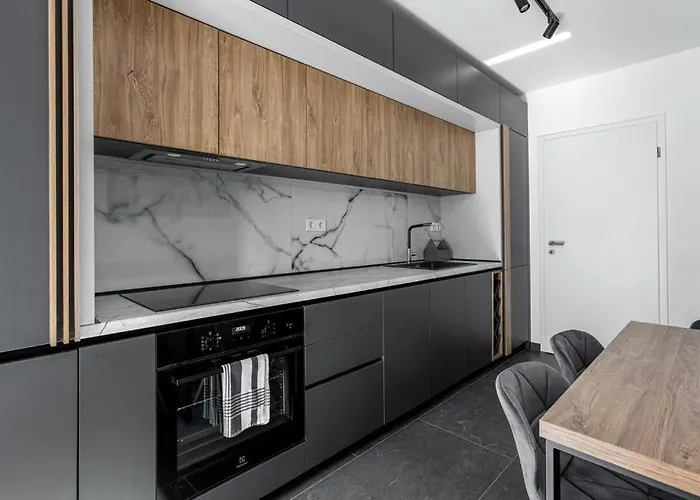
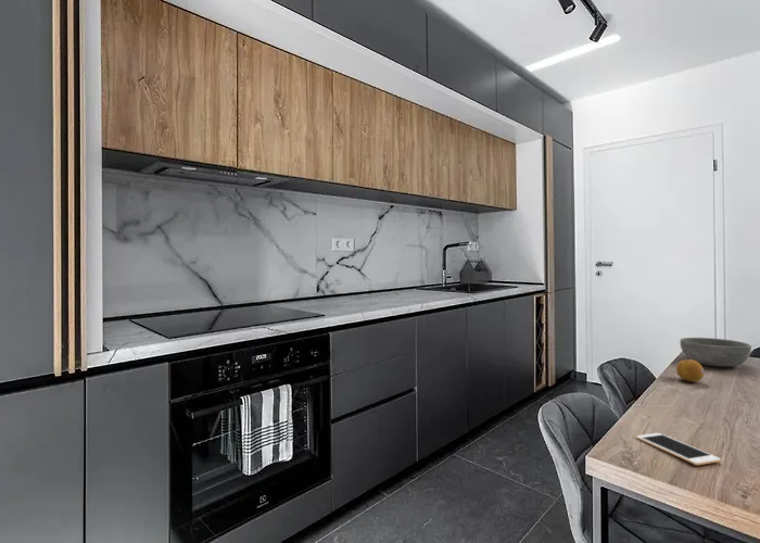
+ fruit (689, 370)
+ bowl (713, 352)
+ cell phone (675, 447)
